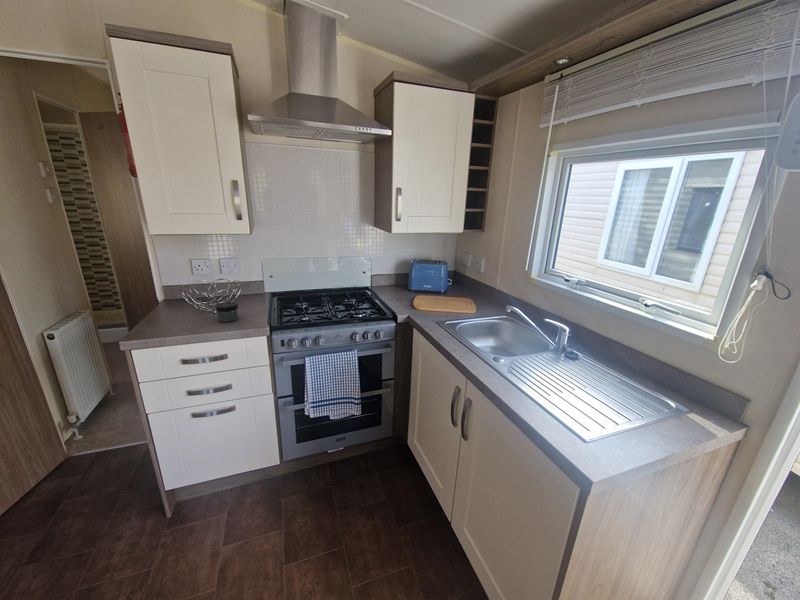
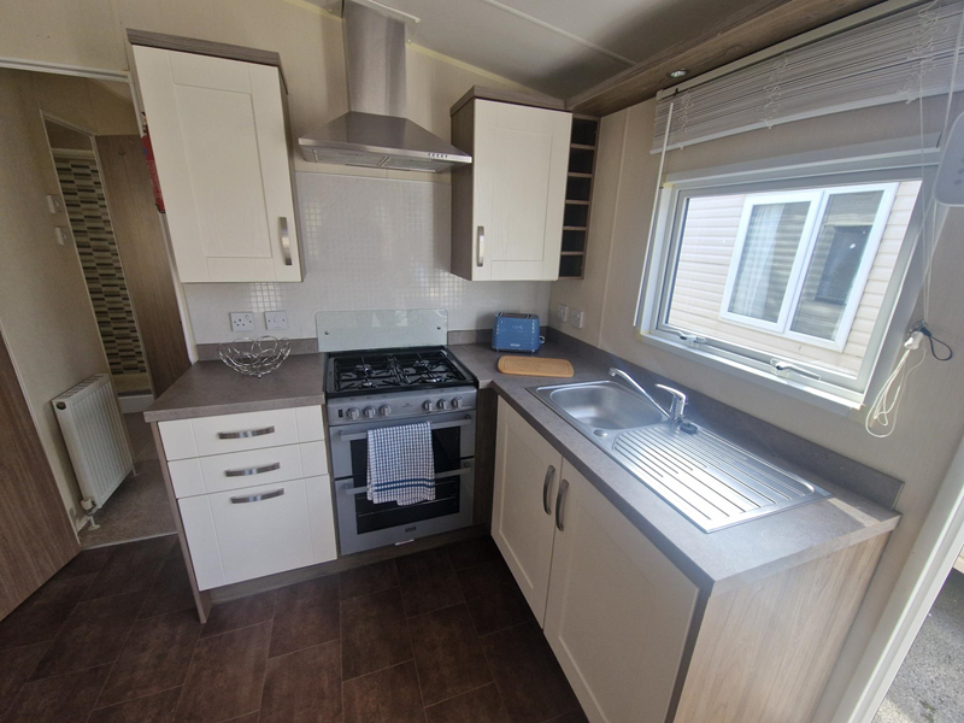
- jar (227, 312)
